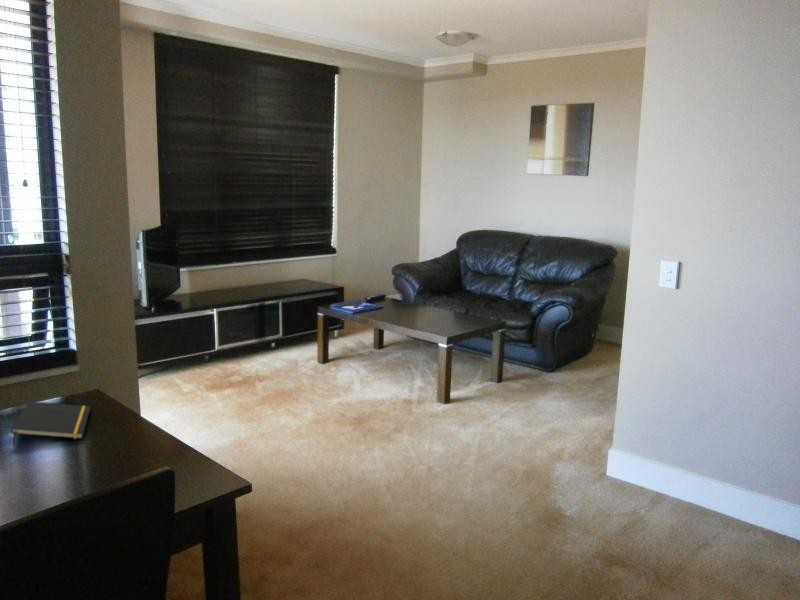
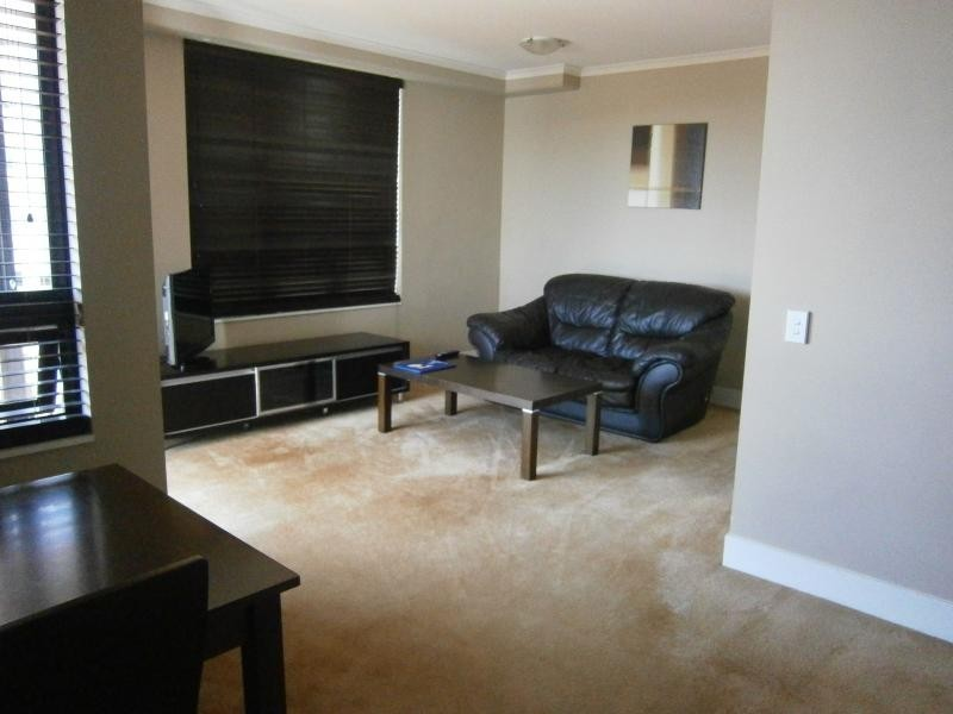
- notepad (53, 419)
